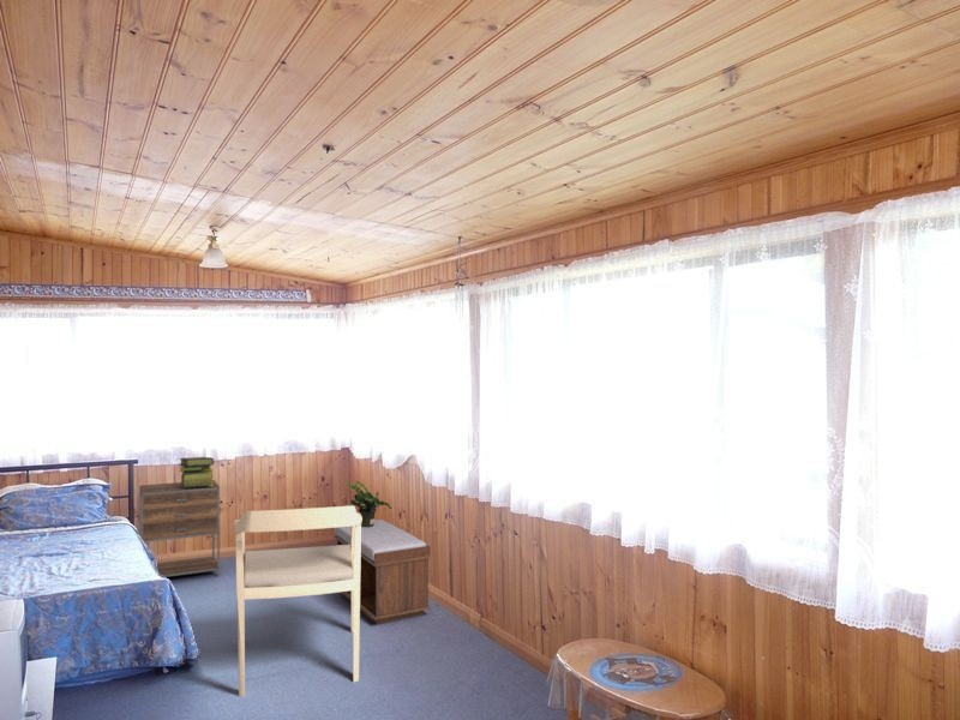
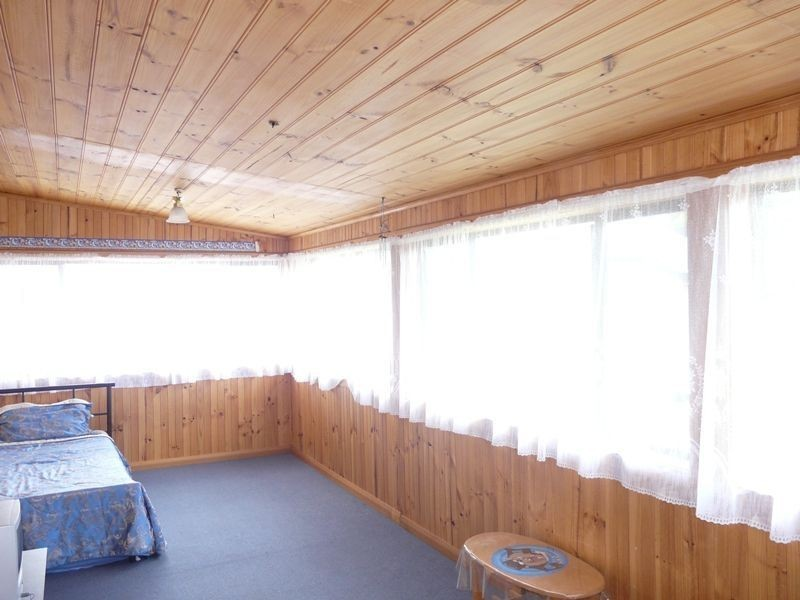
- bench (379, 566)
- armchair (299, 577)
- potted plant (365, 504)
- nightstand (179, 530)
- stack of books (196, 470)
